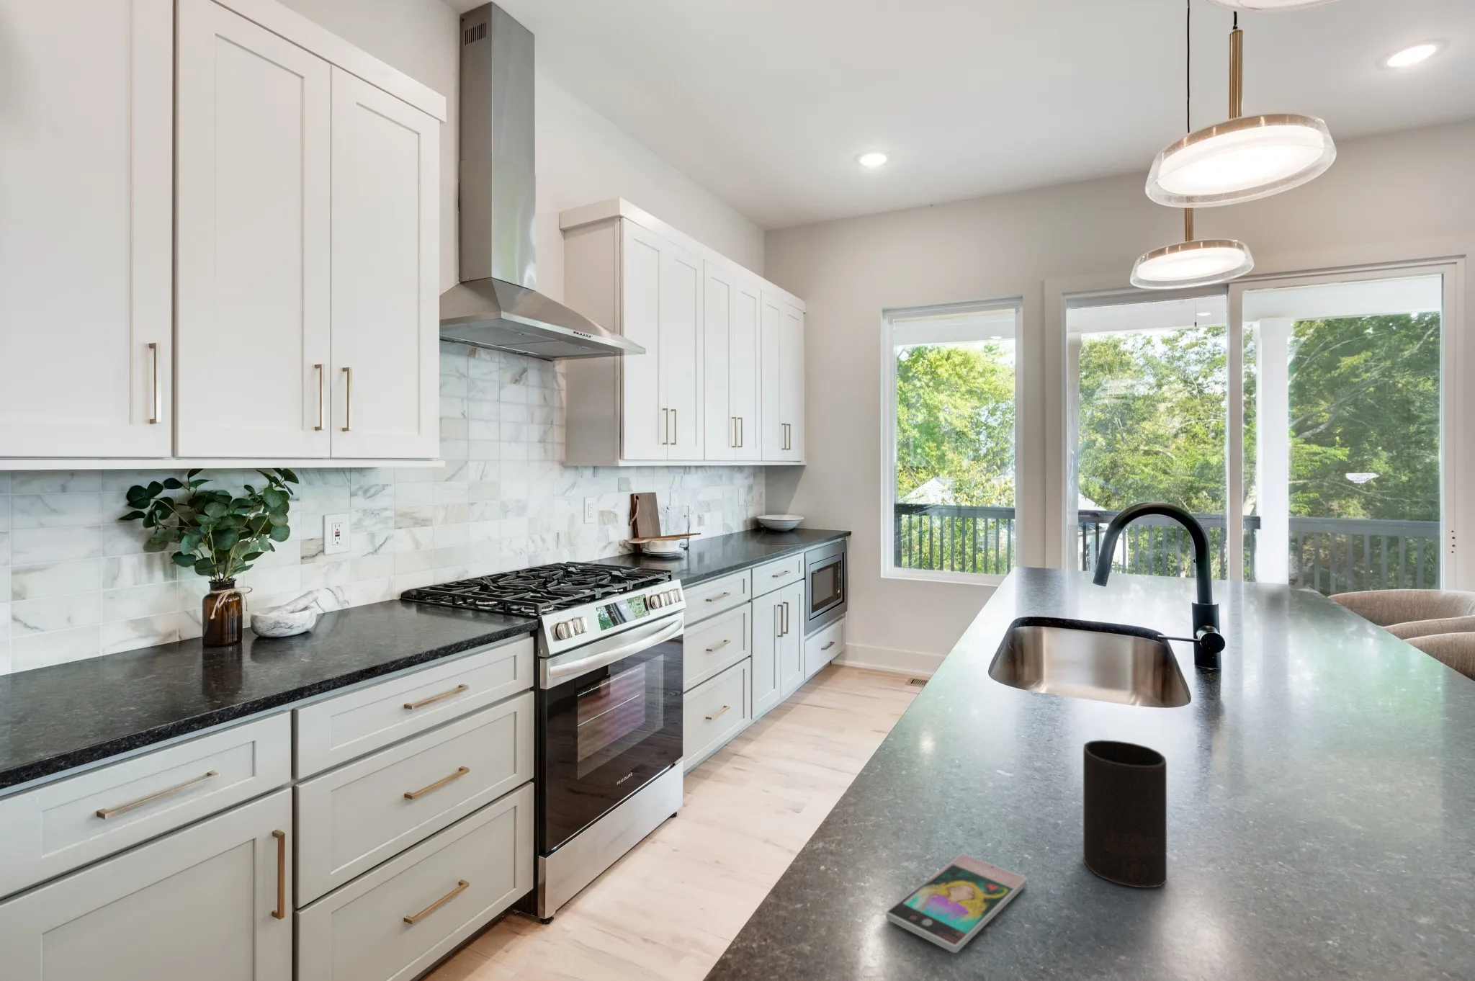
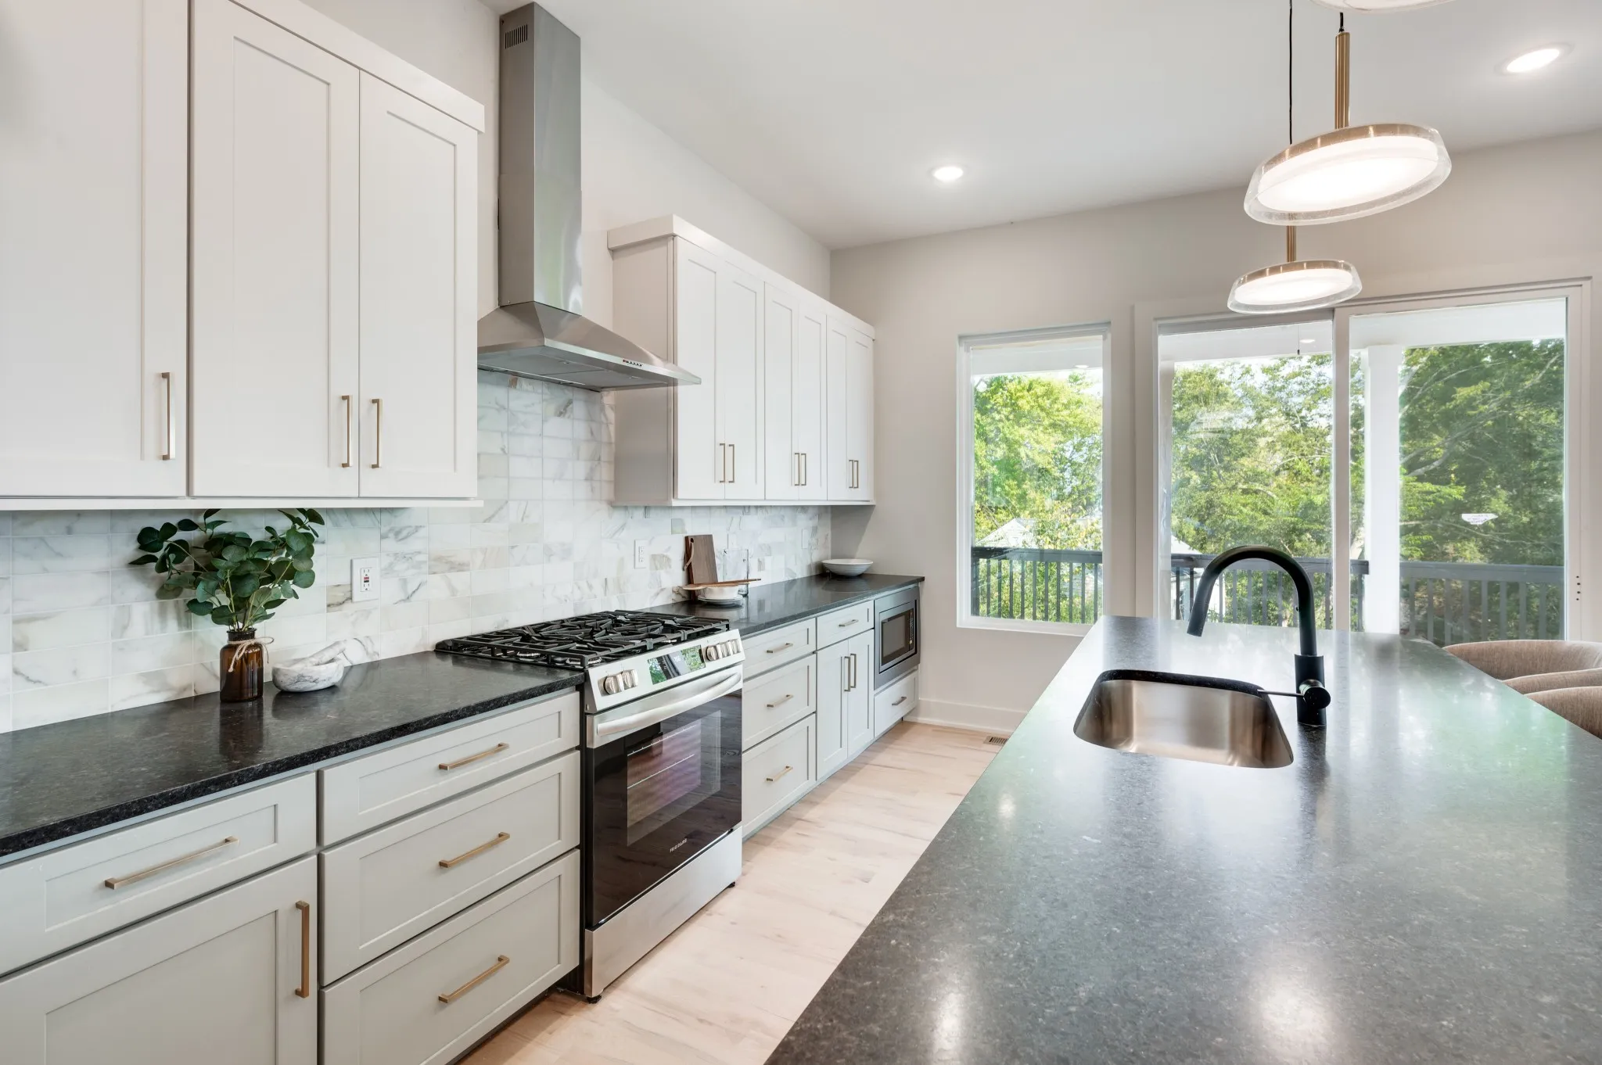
- smartphone (959, 898)
- cup (1124, 809)
